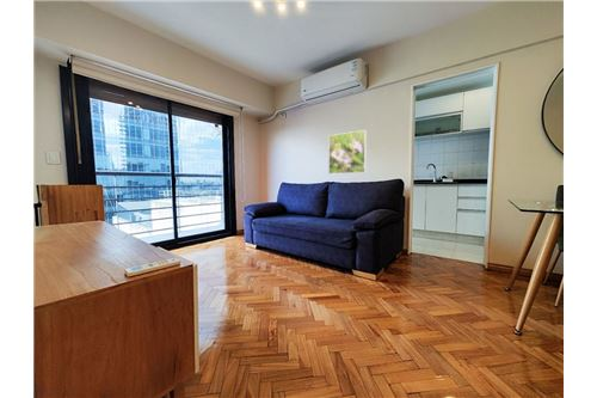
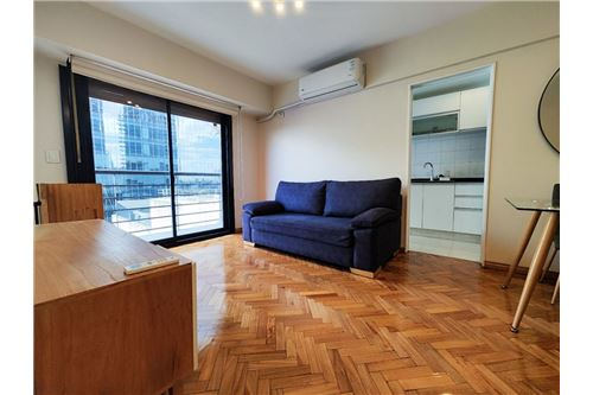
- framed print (346, 153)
